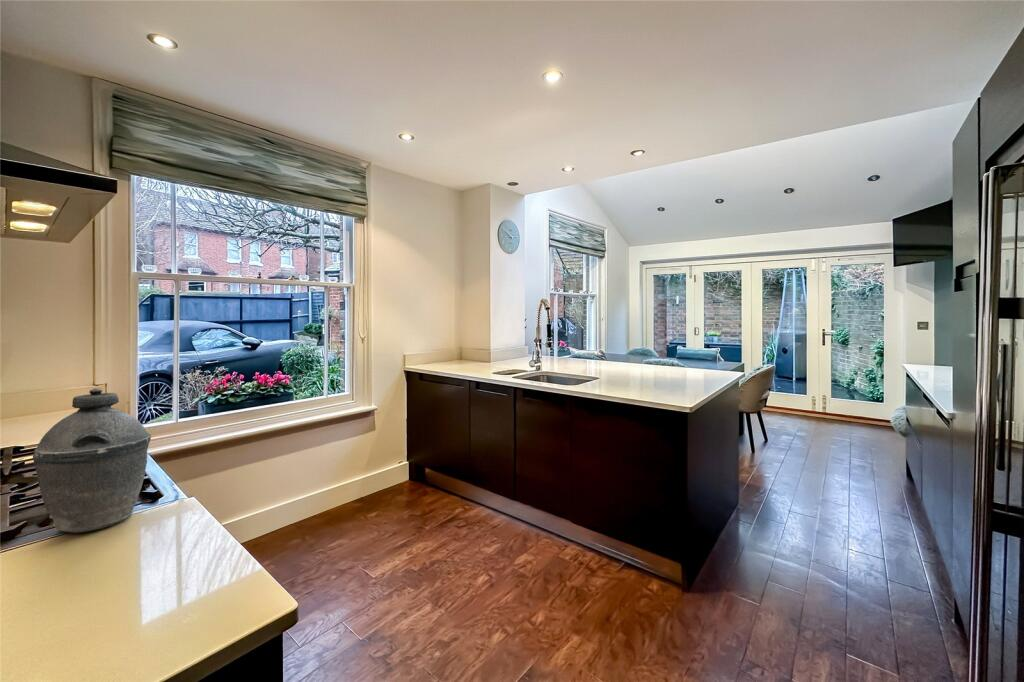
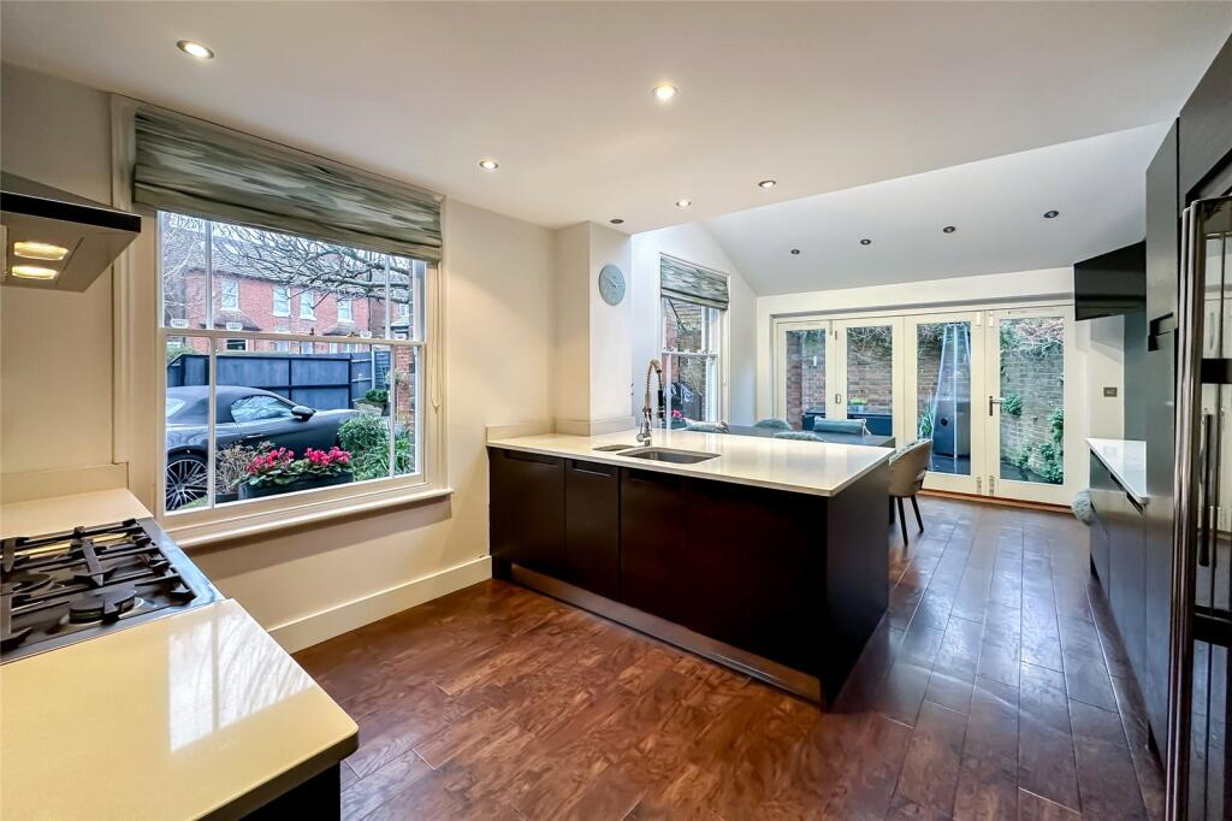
- kettle (95, 455)
